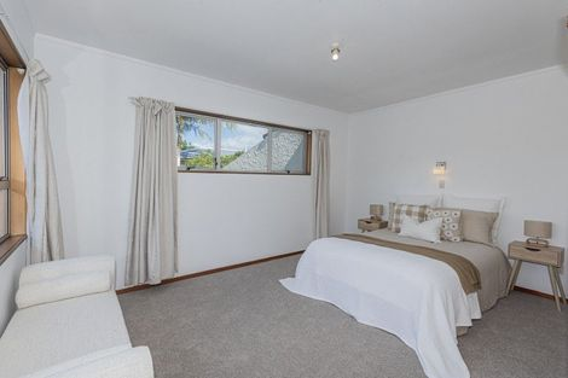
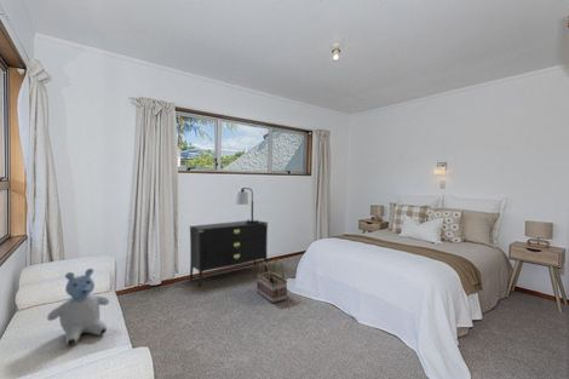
+ basket (271, 277)
+ dresser (230, 249)
+ lamp (247, 203)
+ stuffed bear (82, 303)
